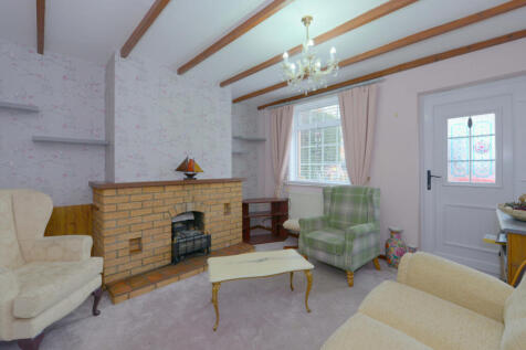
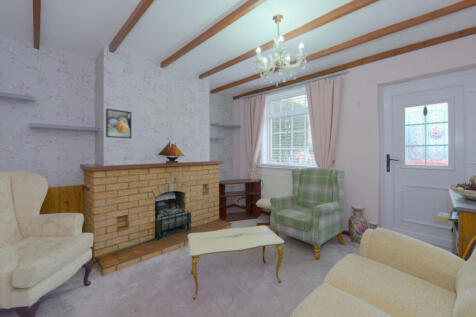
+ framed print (119, 124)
